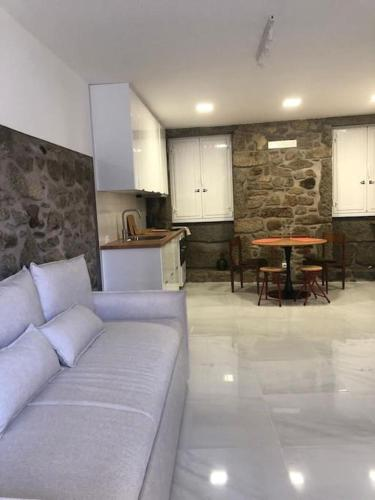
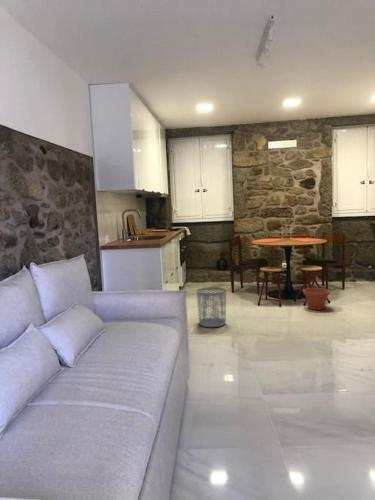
+ waste bin (211, 307)
+ plant pot (316, 299)
